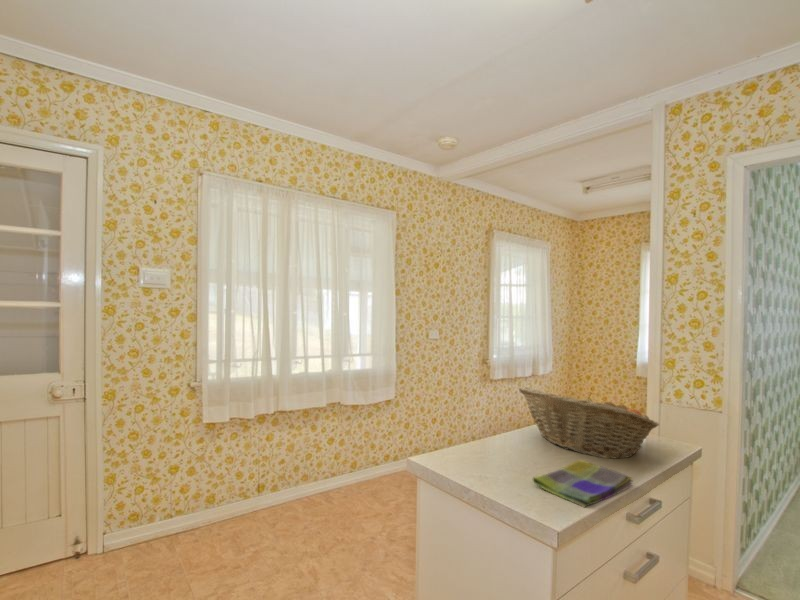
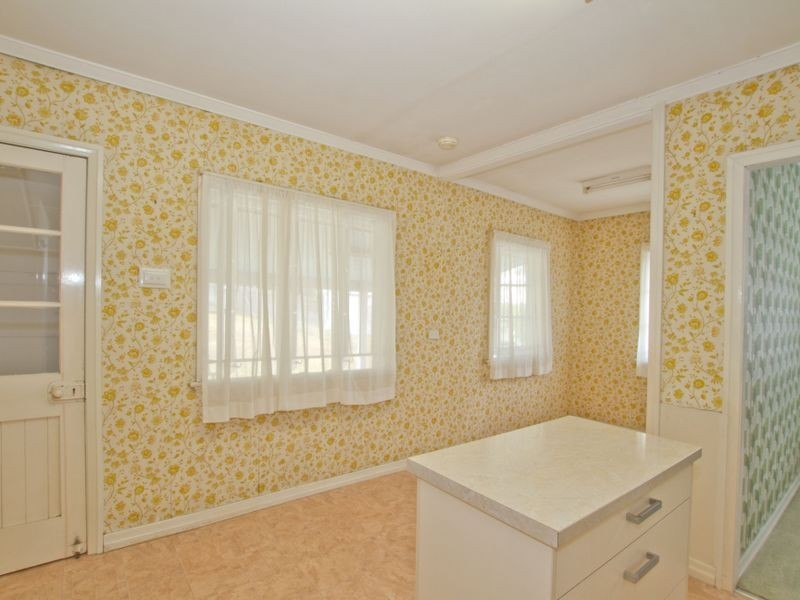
- dish towel (582, 480)
- fruit basket (582, 415)
